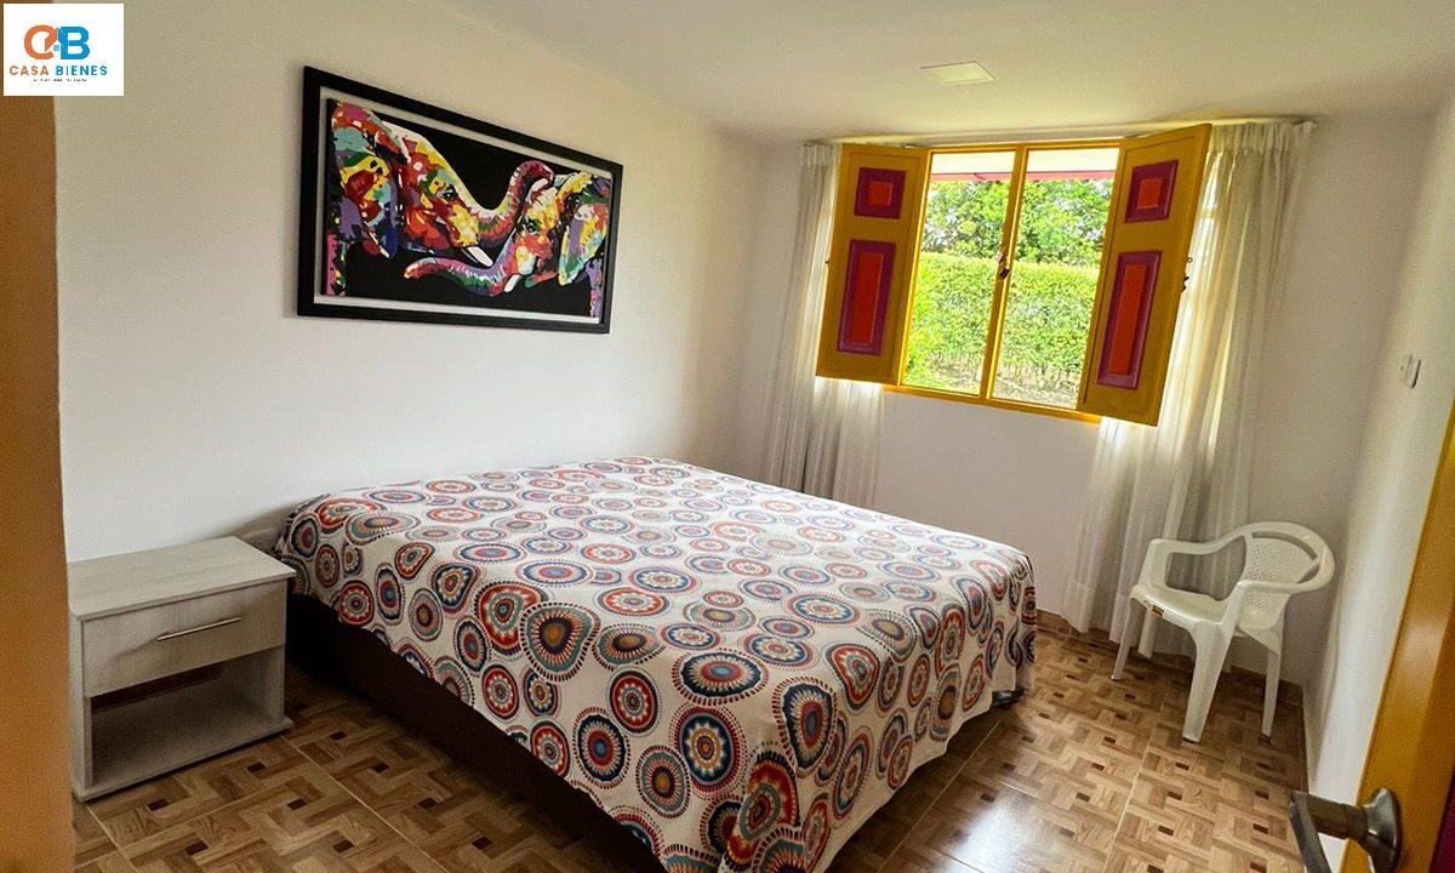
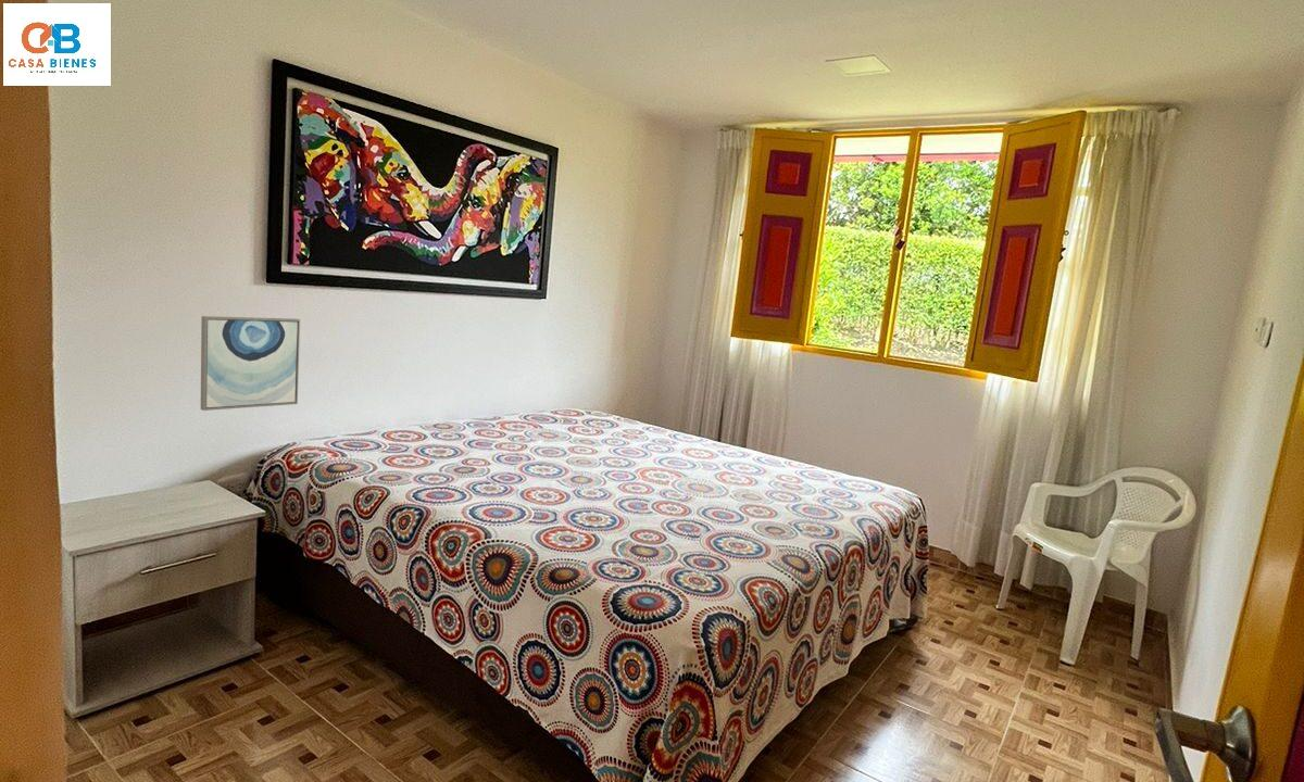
+ wall art (252, 362)
